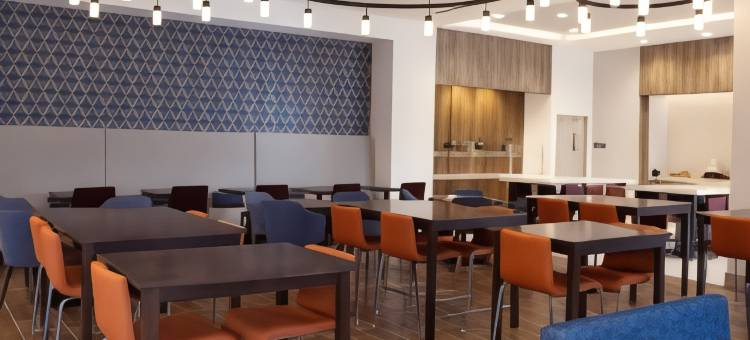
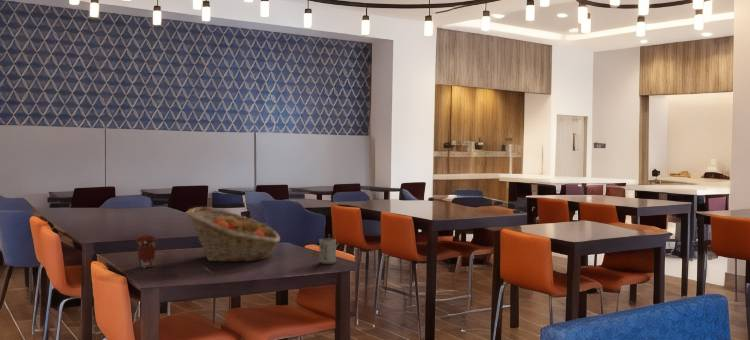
+ cup (327, 251)
+ fruit basket (234, 232)
+ coffee cup (146, 251)
